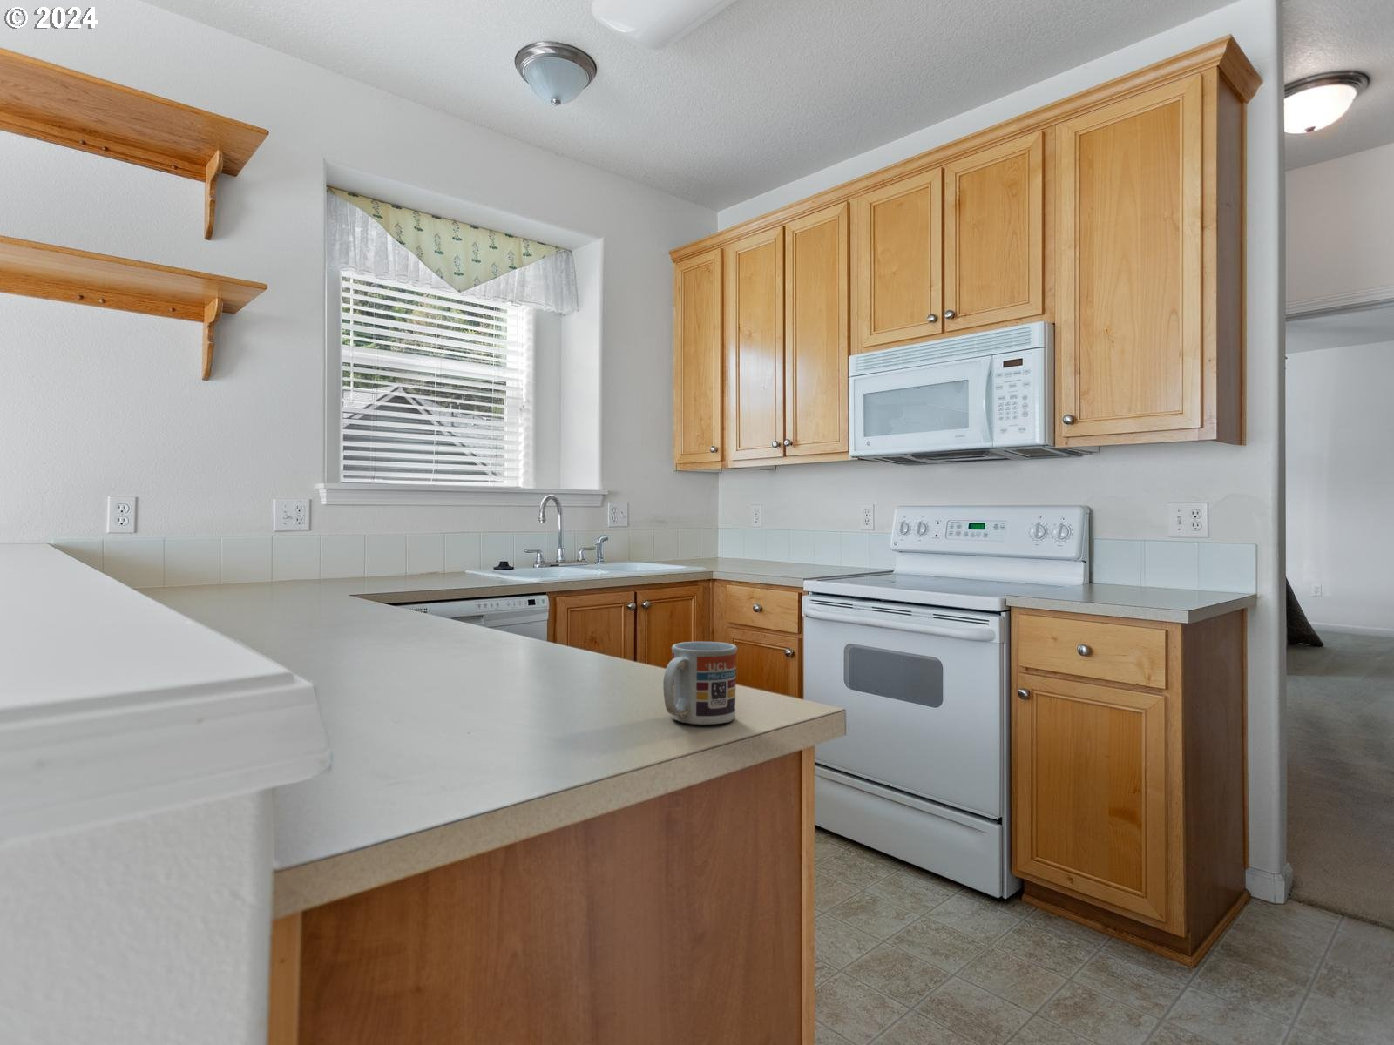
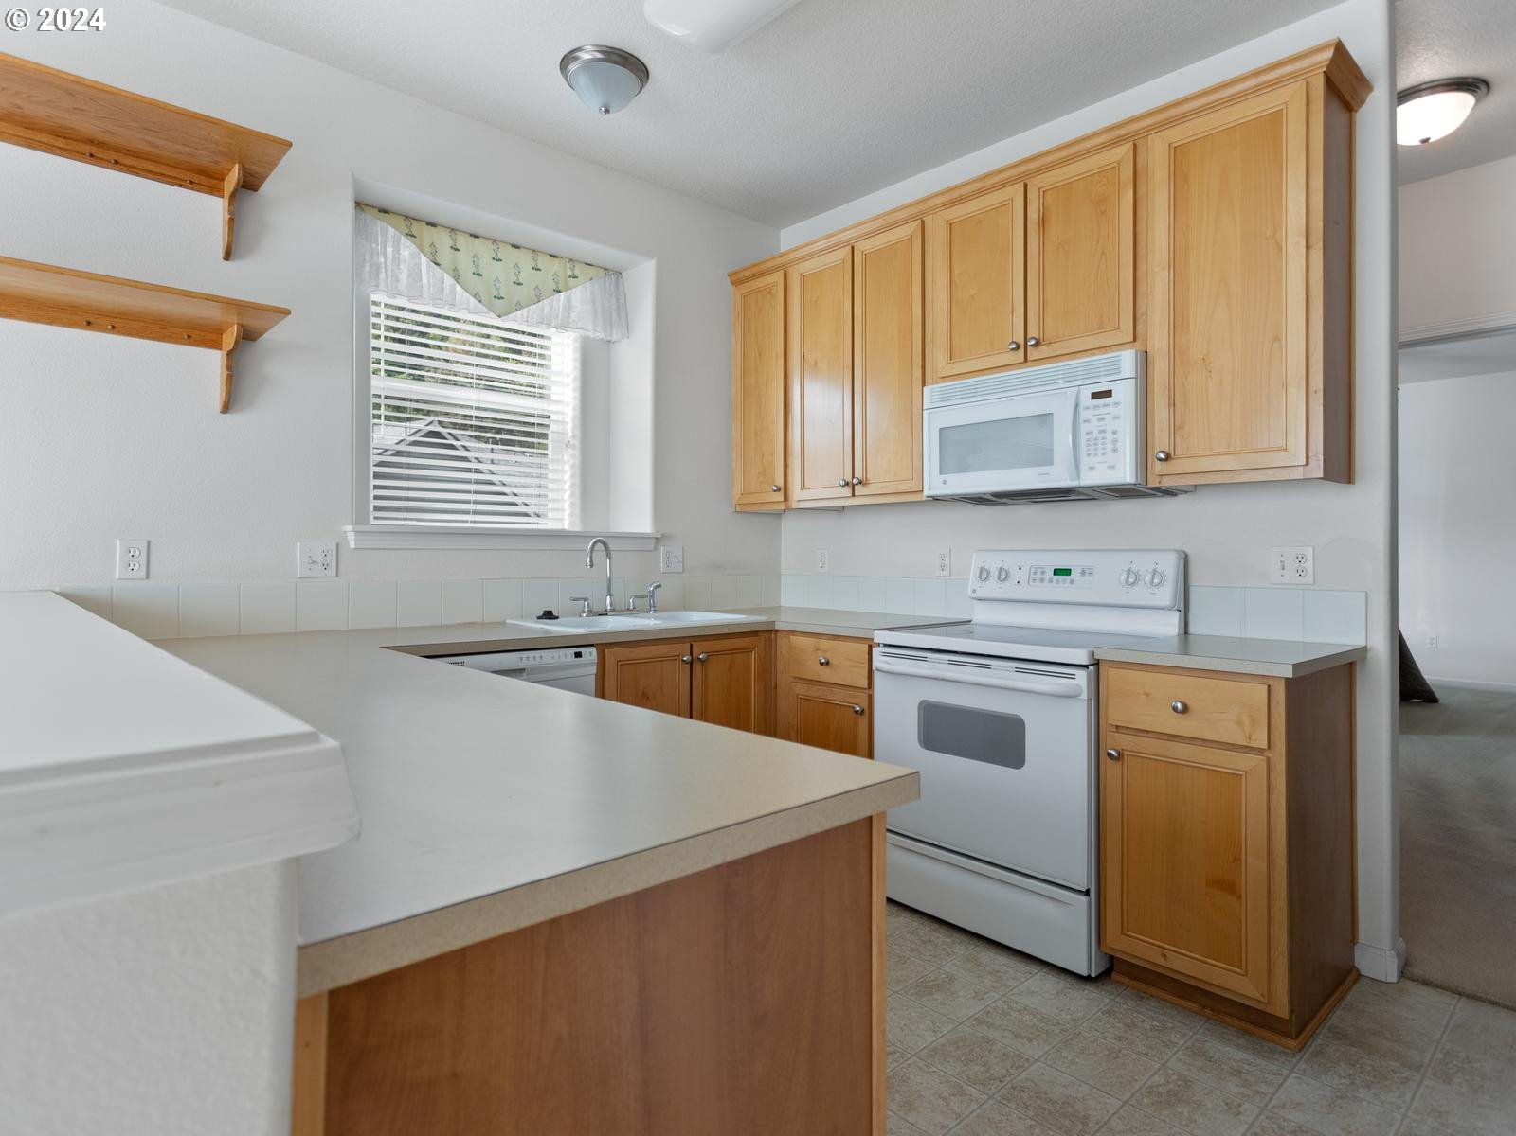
- cup (696, 683)
